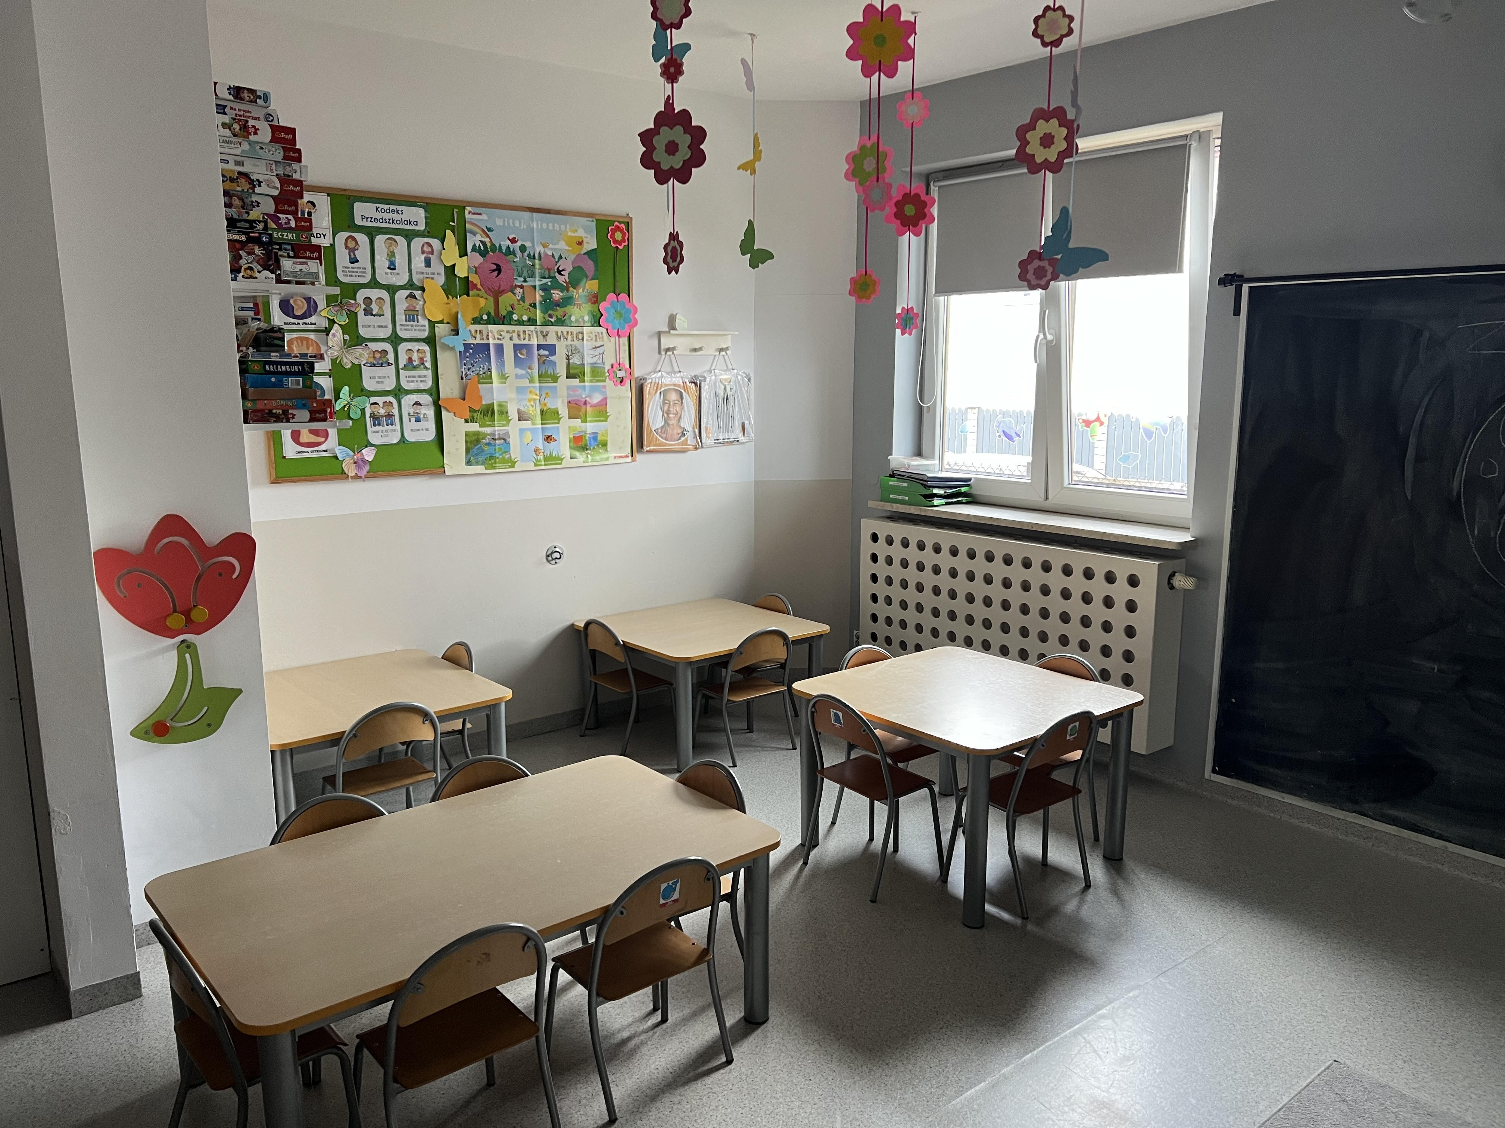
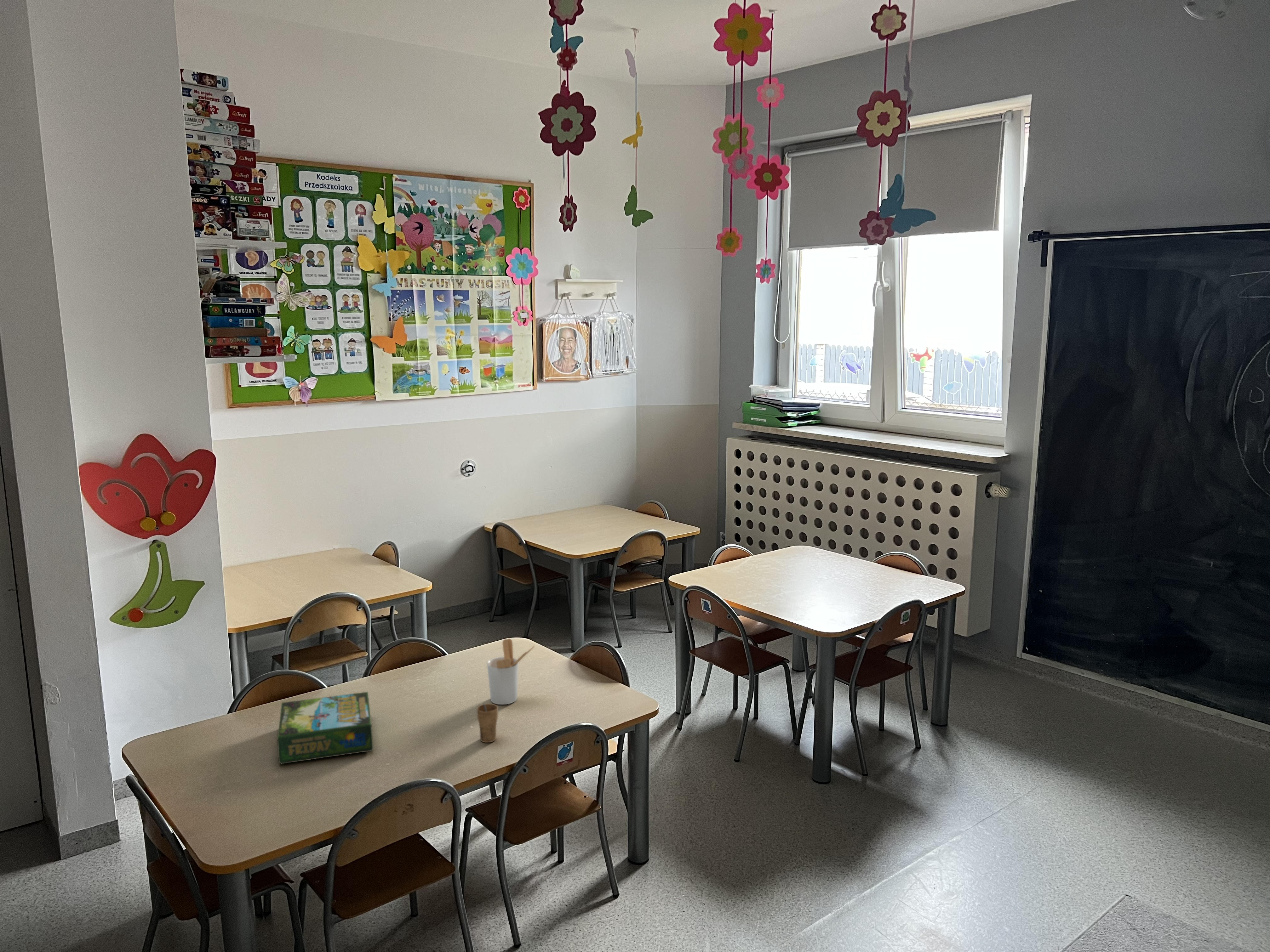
+ cup (488, 719)
+ utensil holder (511, 672)
+ board game (326, 726)
